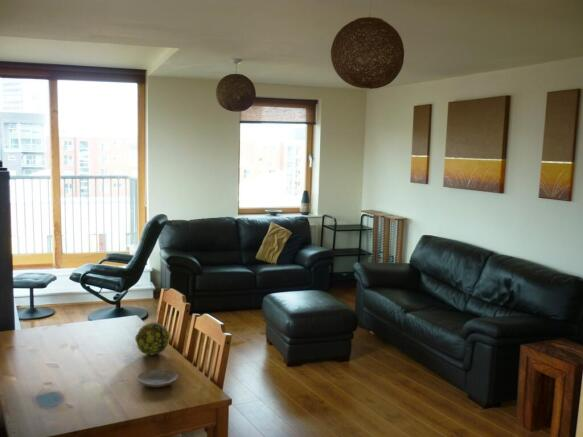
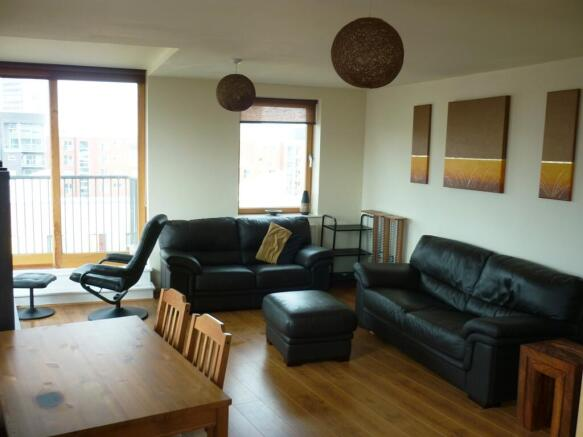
- decorative ball (152, 338)
- plate (157, 379)
